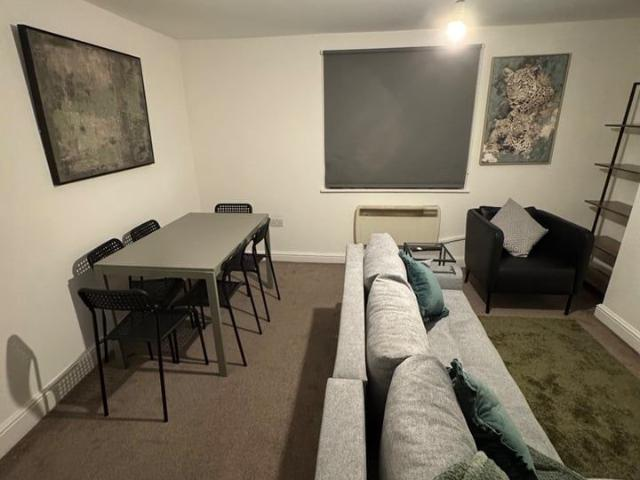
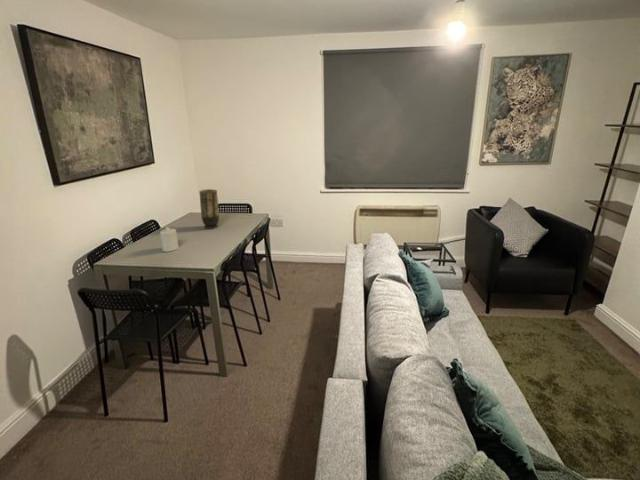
+ candle (168, 238)
+ vase (209, 209)
